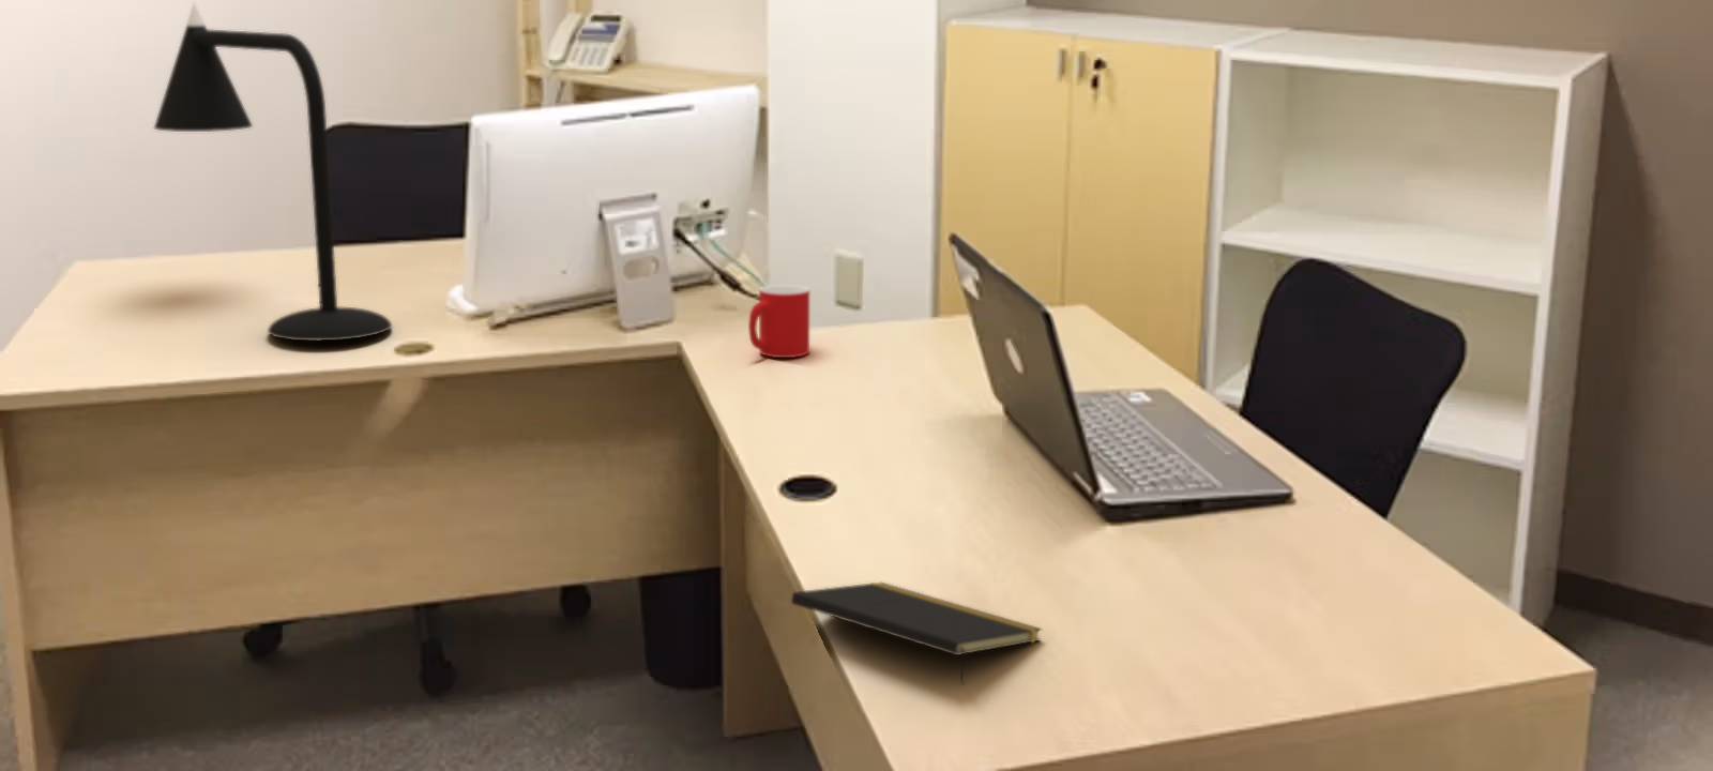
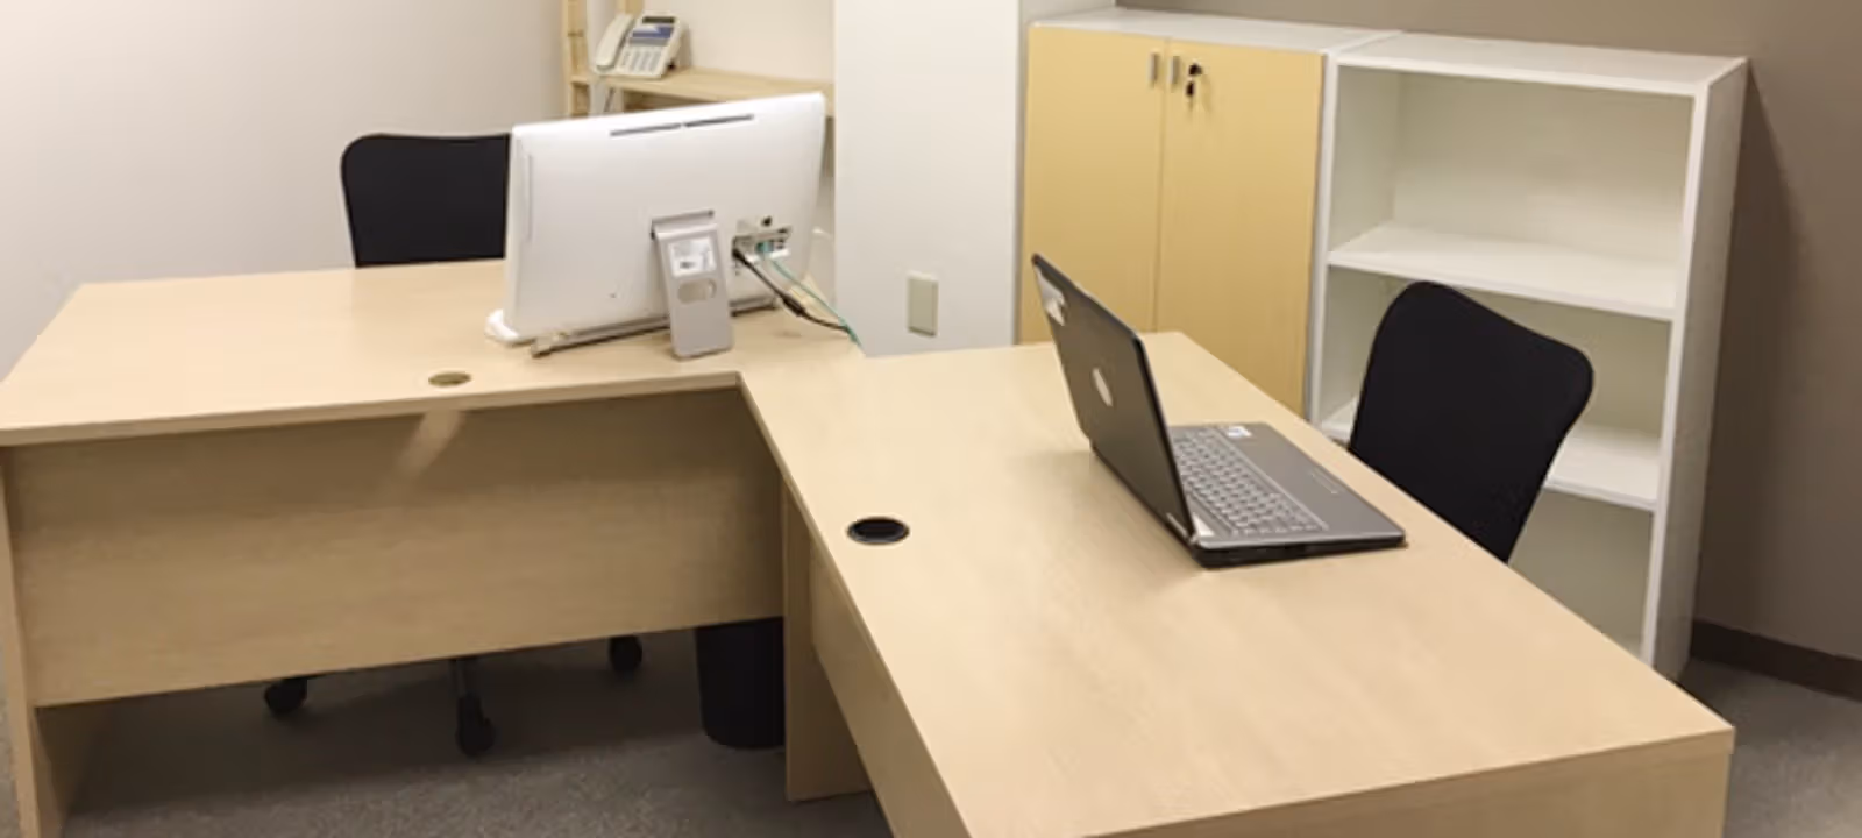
- notepad (915, 616)
- desk lamp (250, 127)
- cup (776, 322)
